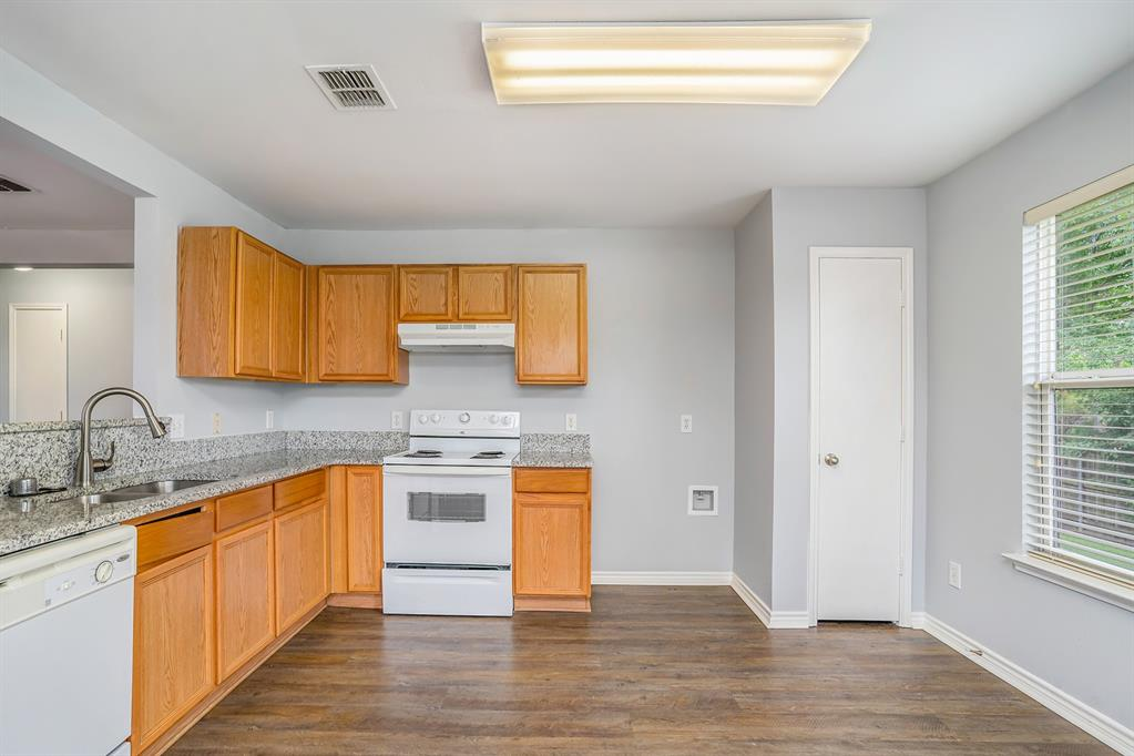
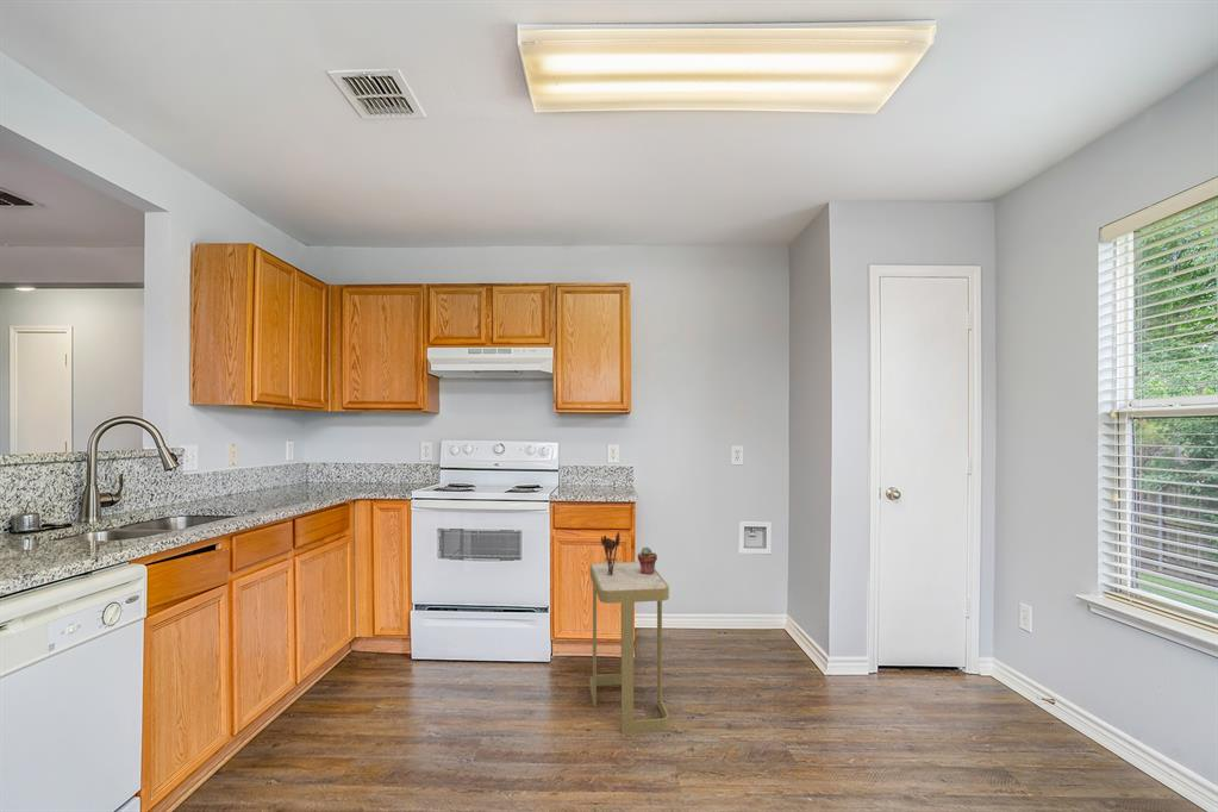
+ potted succulent (647, 558)
+ utensil holder (611, 552)
+ side table (626, 641)
